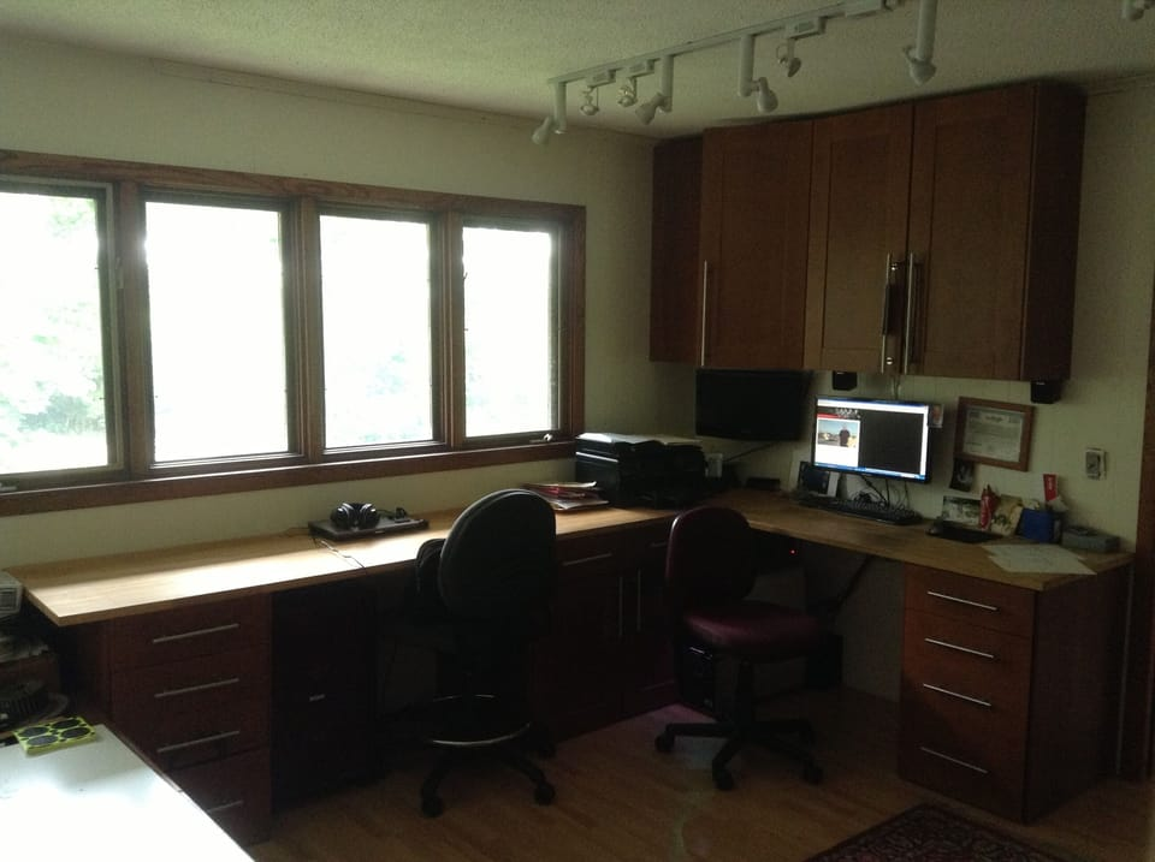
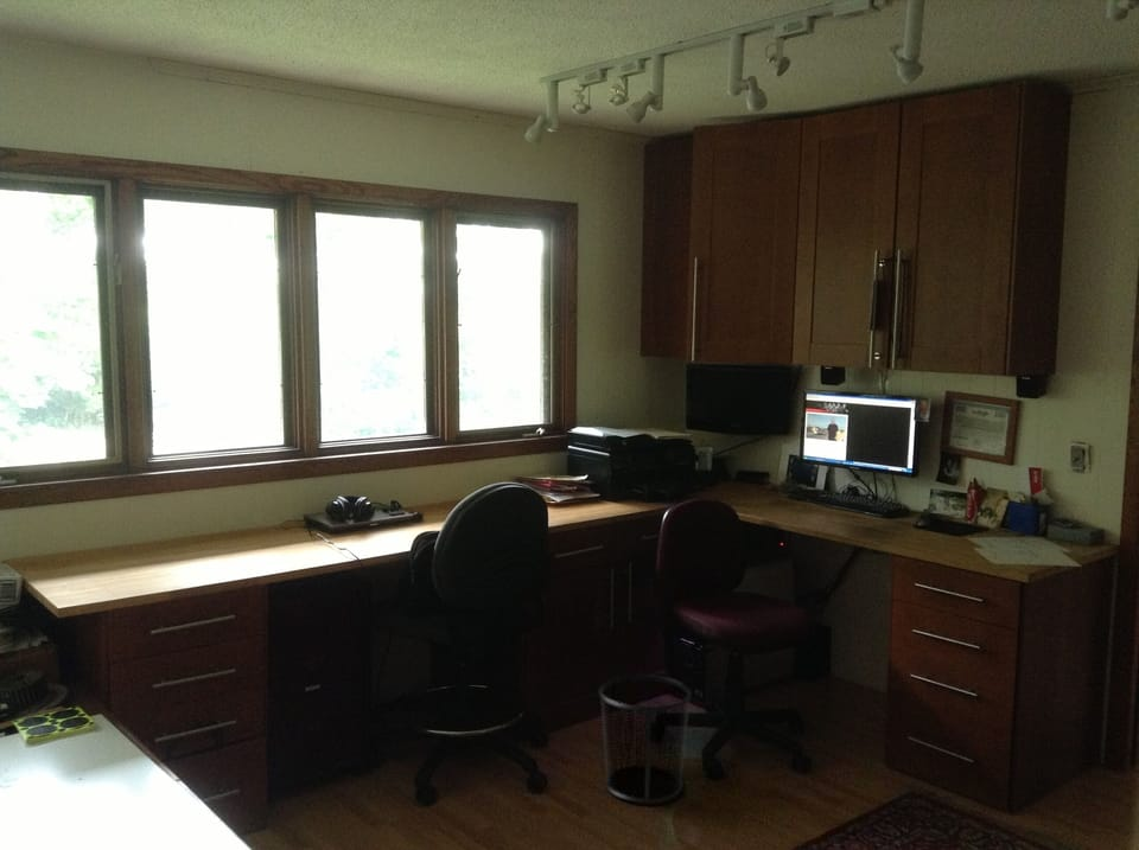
+ waste bin (644, 737)
